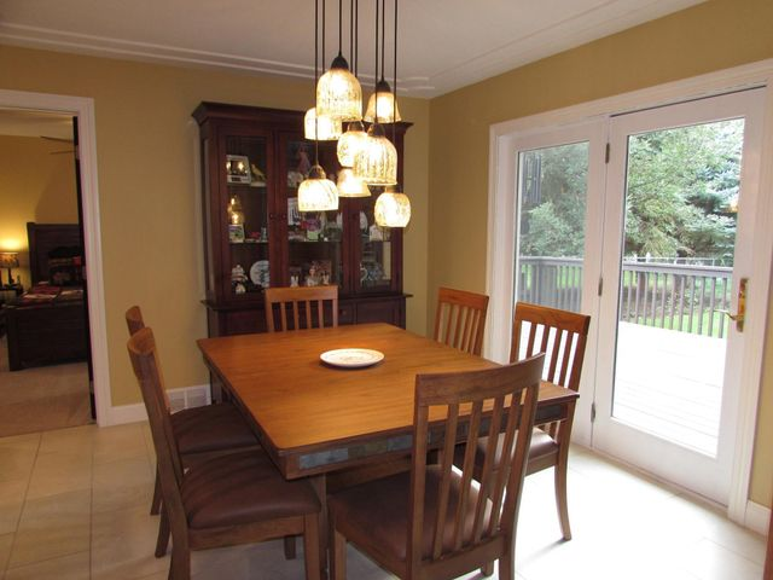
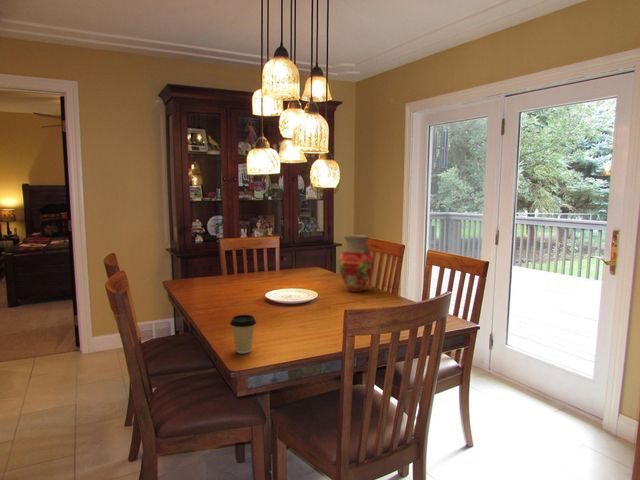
+ coffee cup (243, 334)
+ vase (355, 263)
